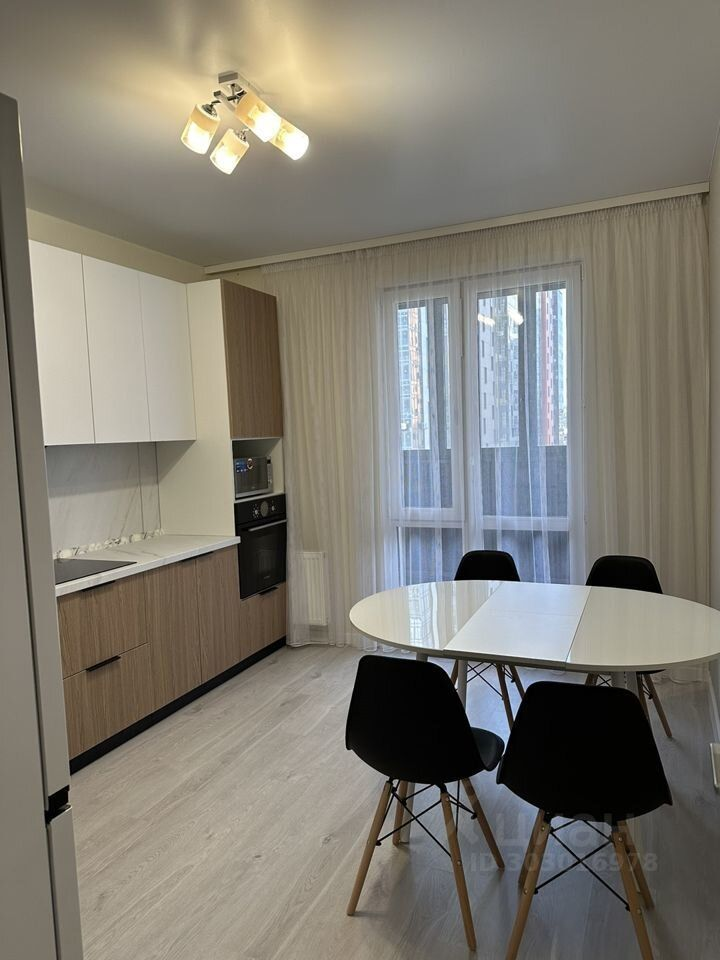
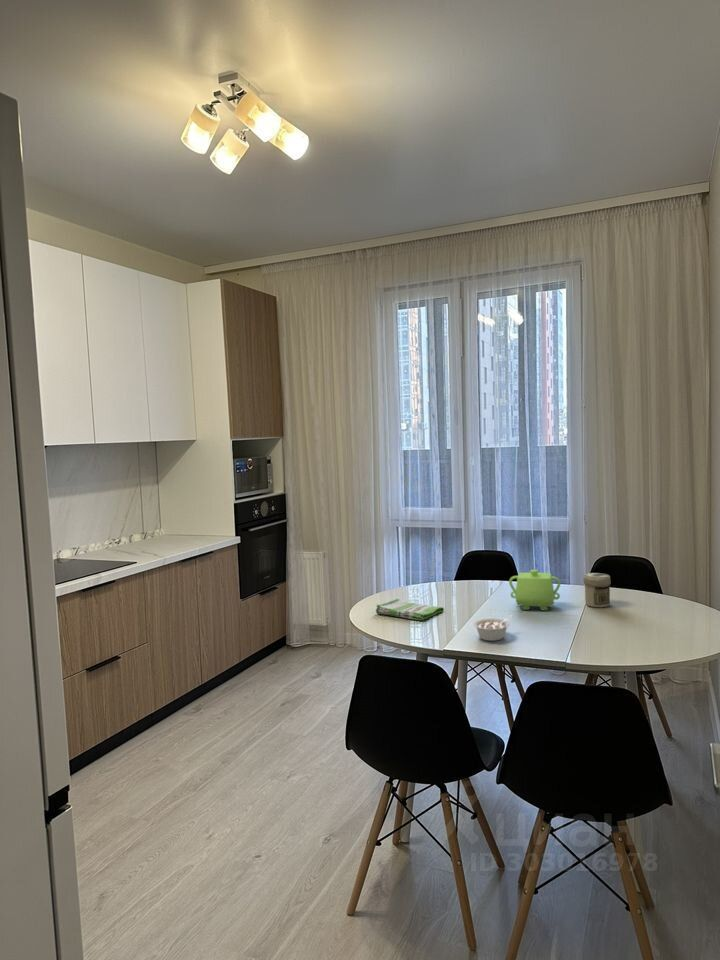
+ legume (492, 628)
+ dish towel (409, 608)
+ teapot (534, 586)
+ jar (597, 589)
